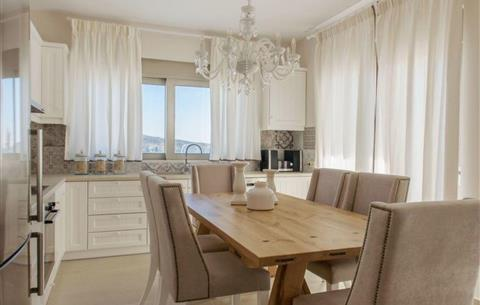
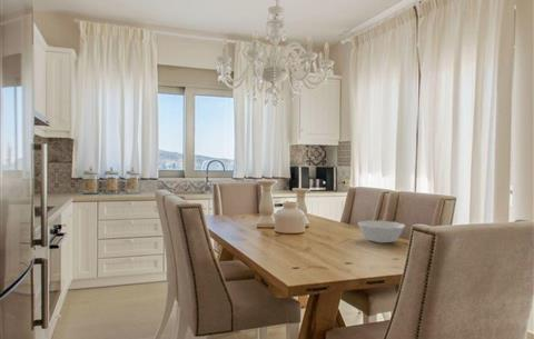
+ bowl (380, 231)
